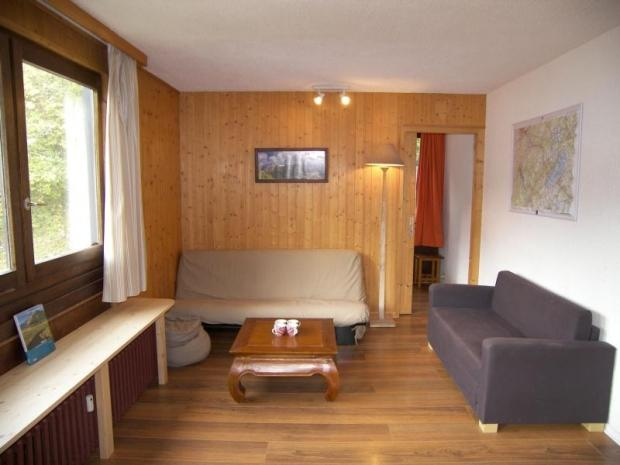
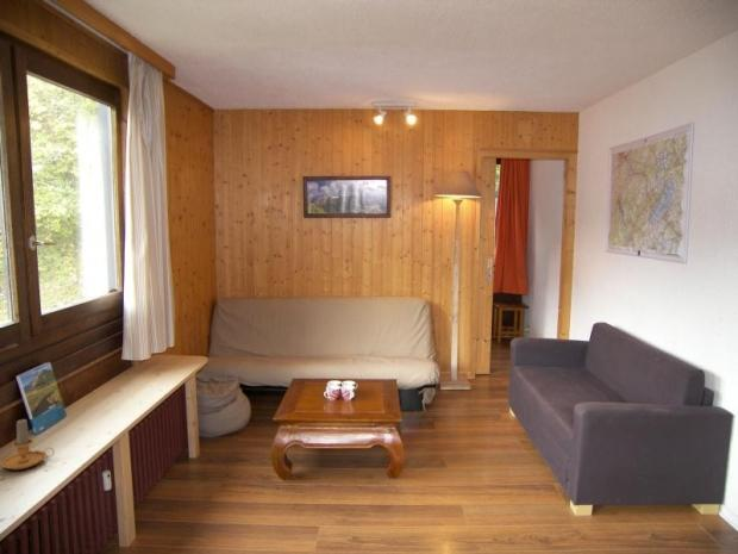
+ candle (27, 441)
